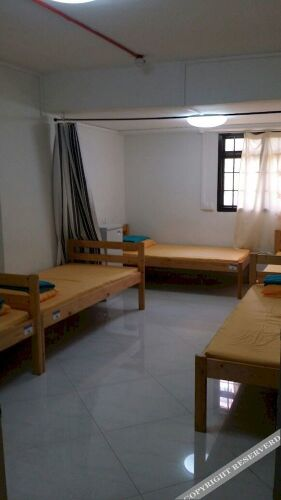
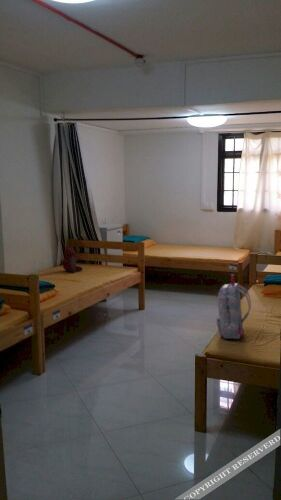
+ teddy bear (72, 258)
+ backpack (234, 305)
